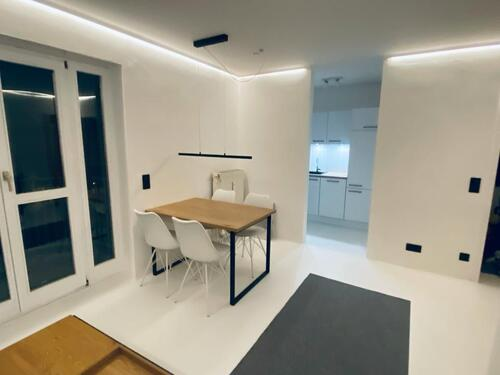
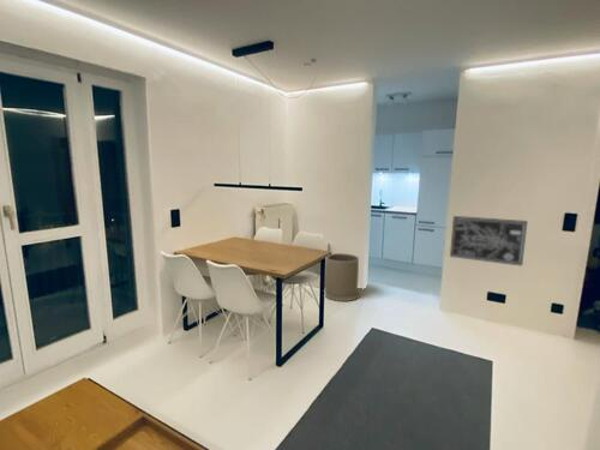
+ wall art (486, 239)
+ trash can (341, 276)
